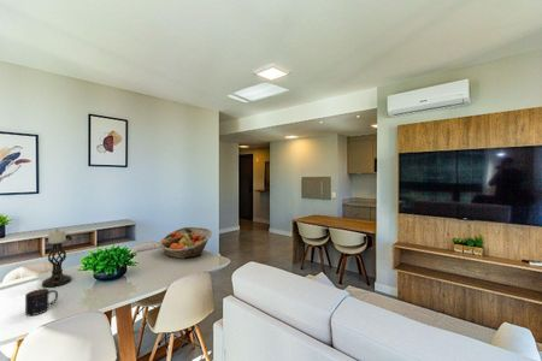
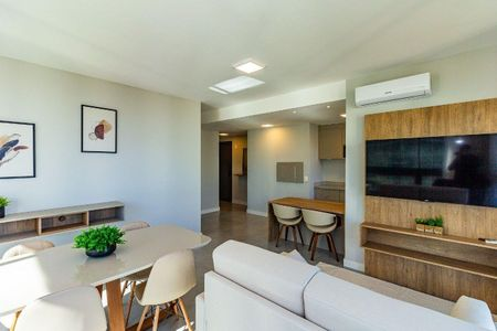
- candle holder (58, 256)
- fruit basket (185, 241)
- mug (42, 300)
